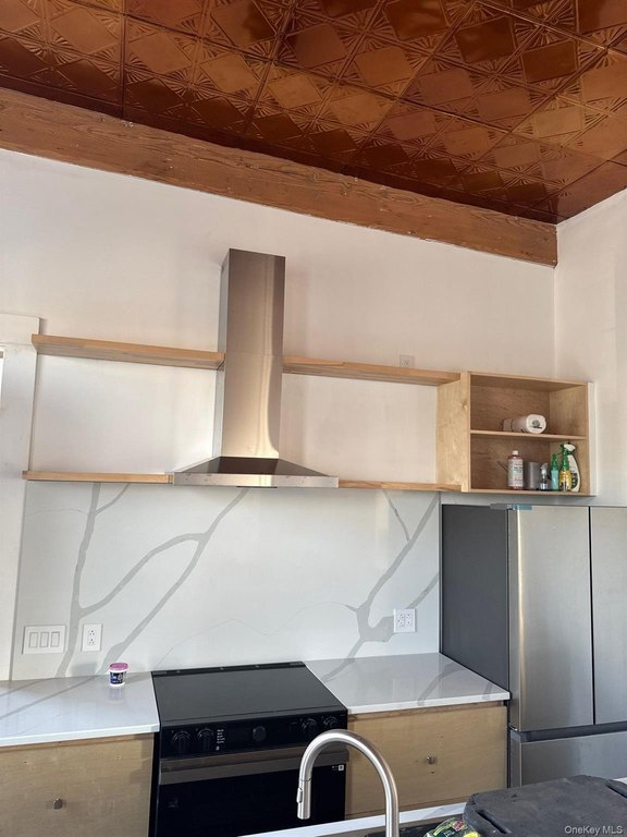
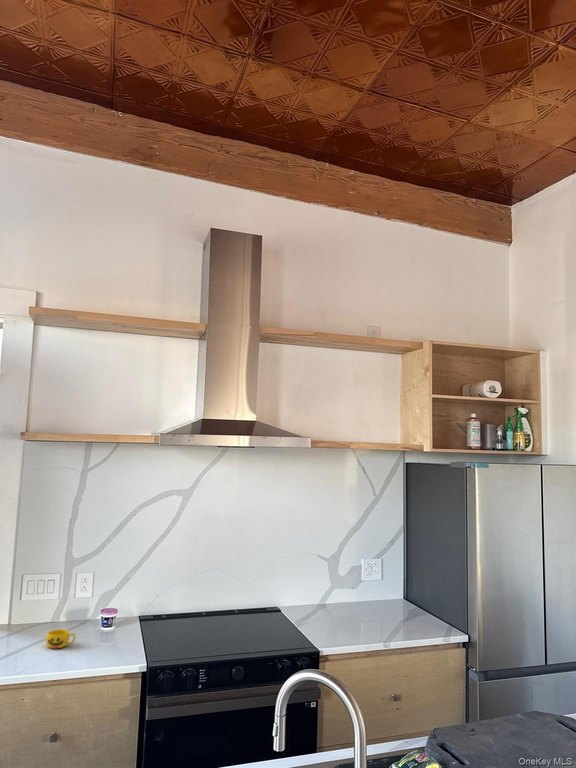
+ cup (61, 639)
